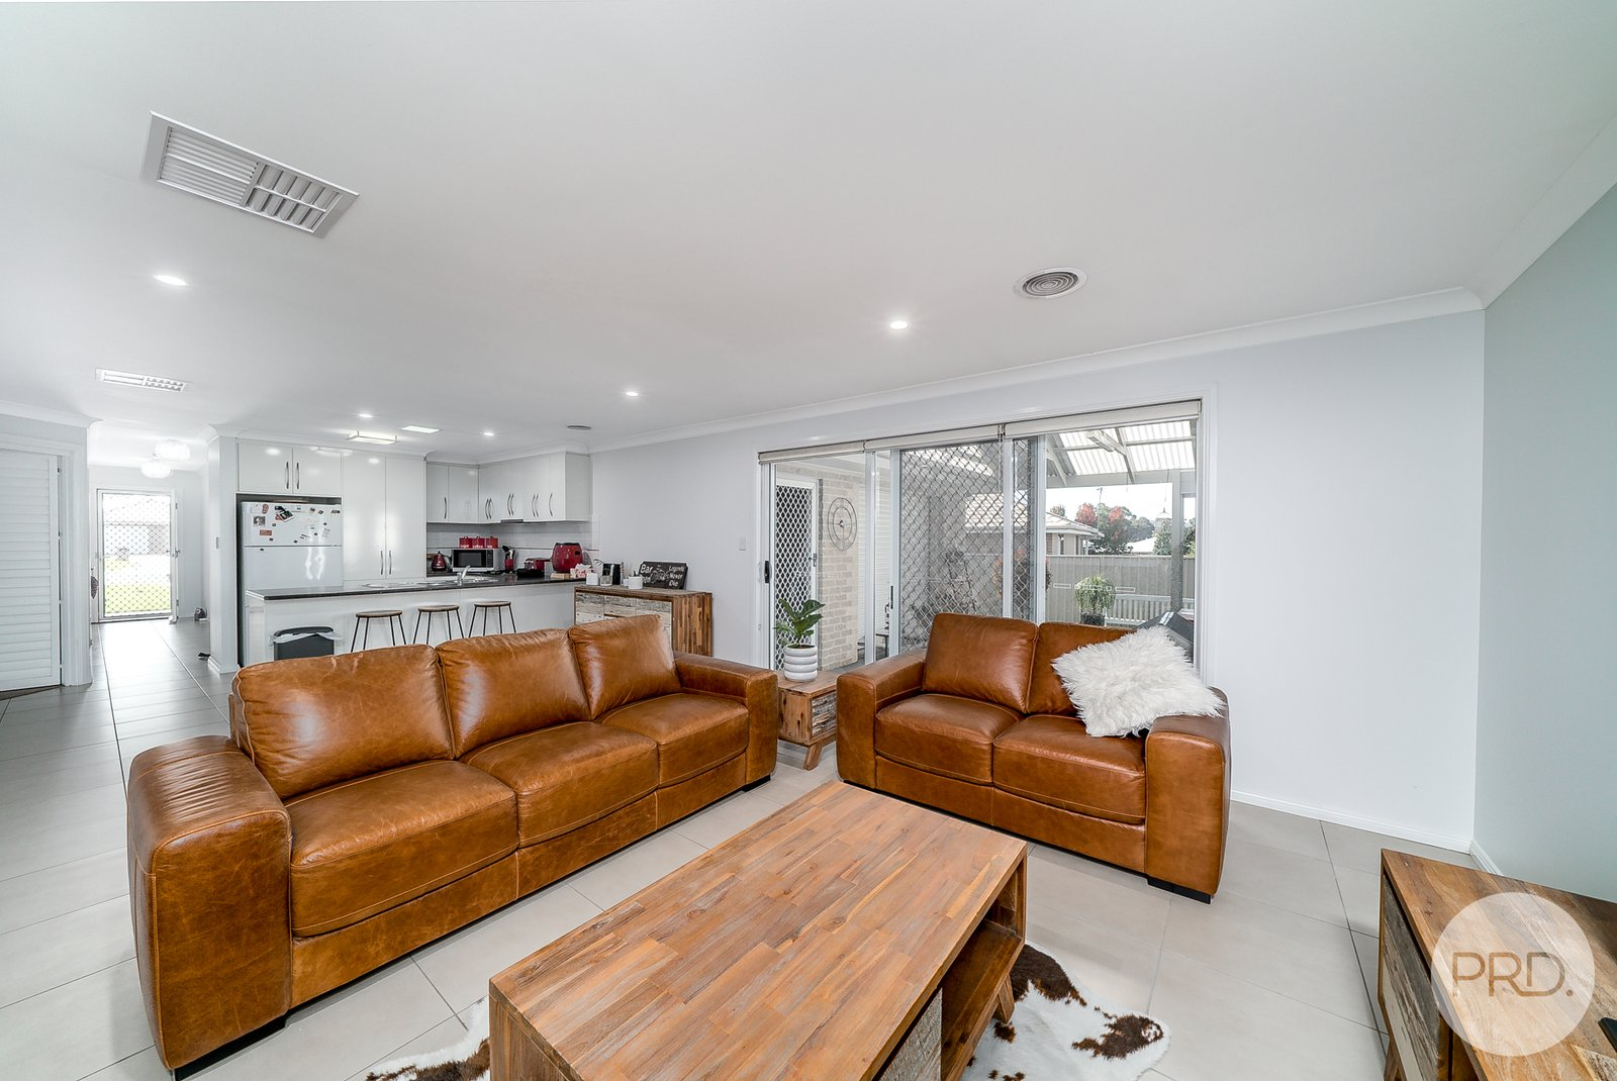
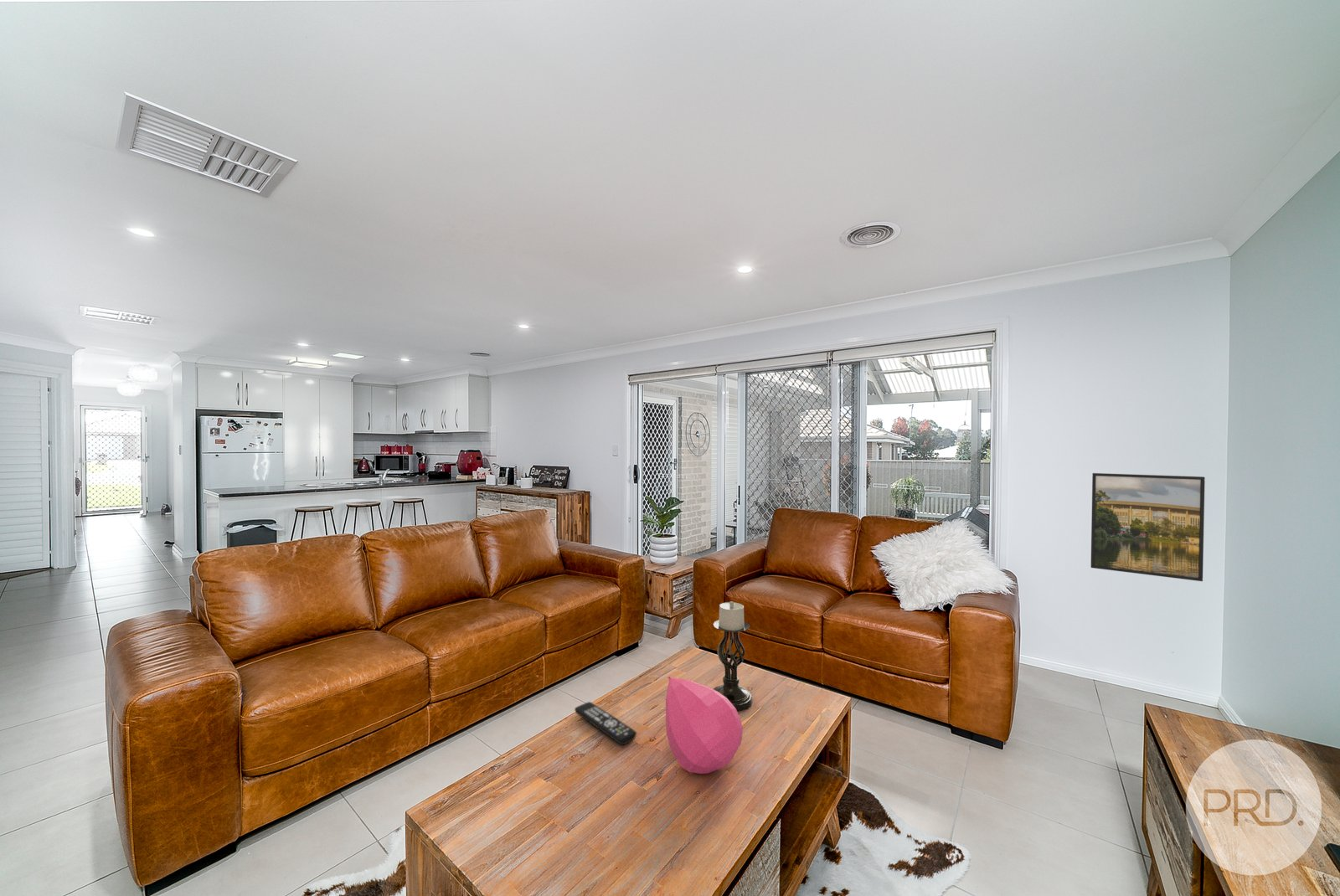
+ remote control (604, 722)
+ decorative ball (704, 727)
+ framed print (1144, 524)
+ candle holder (731, 651)
